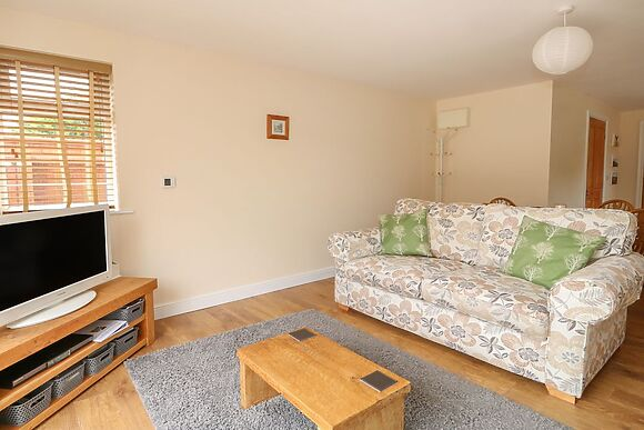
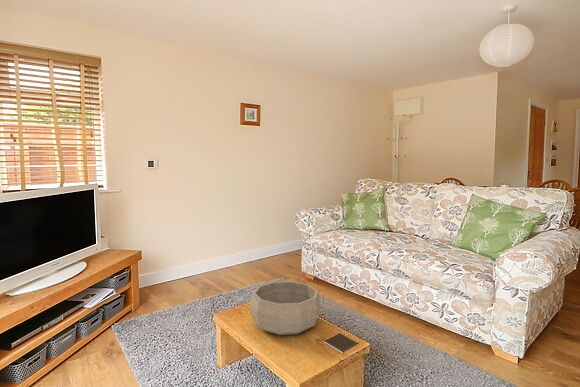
+ decorative bowl (285, 307)
